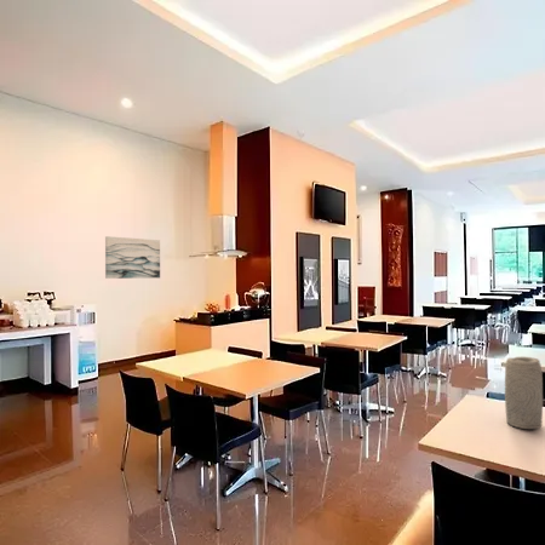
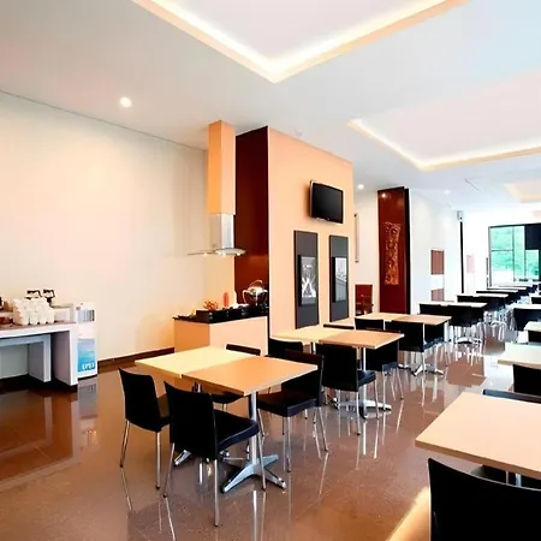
- vase (523, 391)
- wall art (133, 258)
